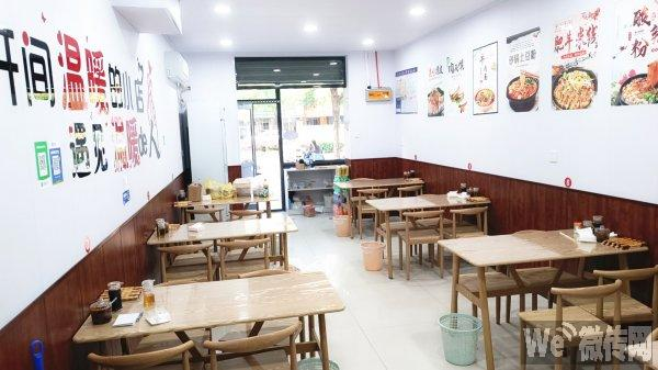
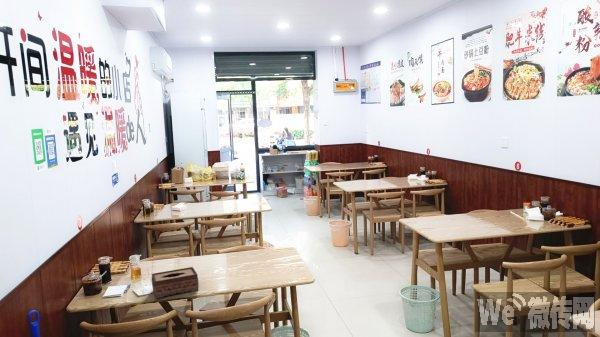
+ tissue box (174, 282)
